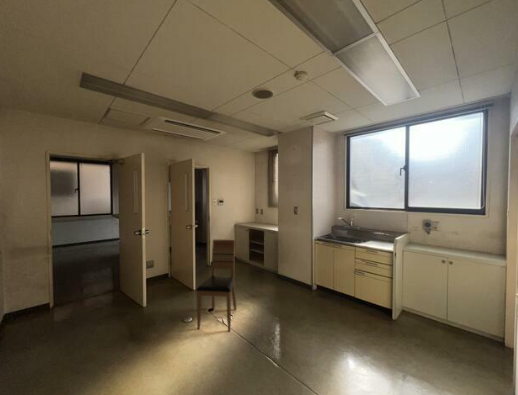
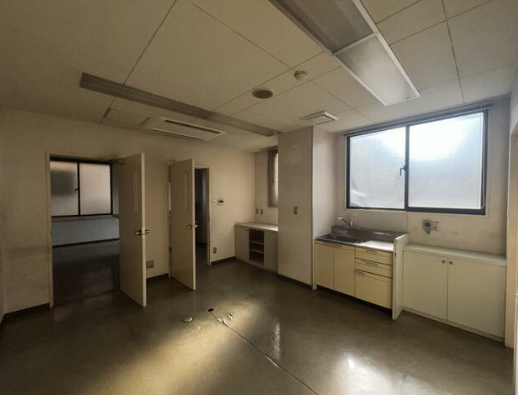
- chair (219, 281)
